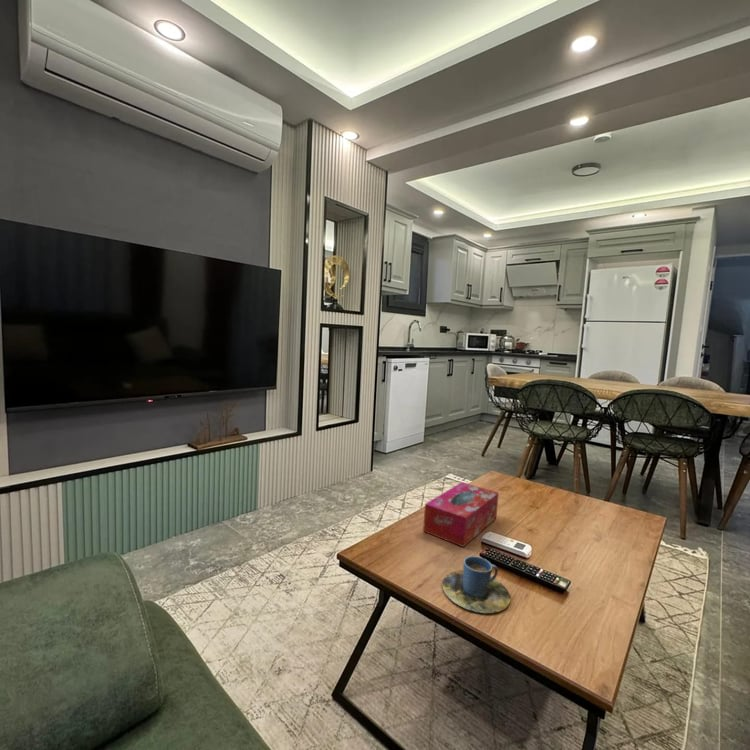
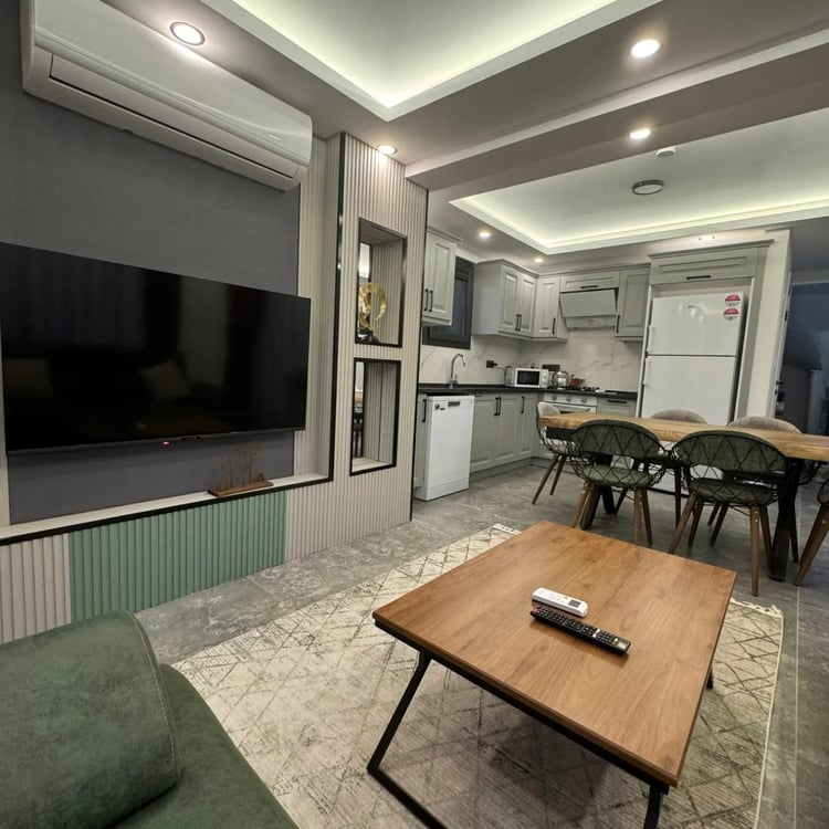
- tissue box (462, 511)
- cup (476, 577)
